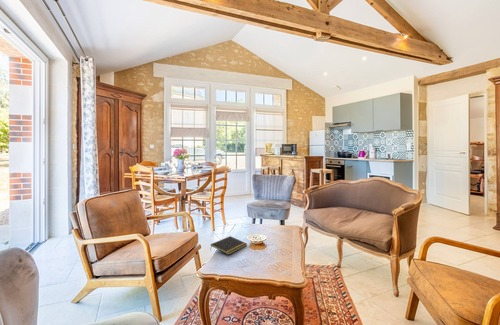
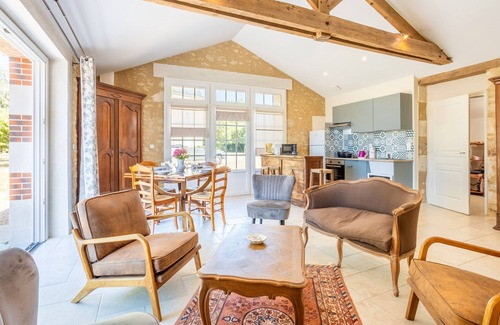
- notepad (229, 244)
